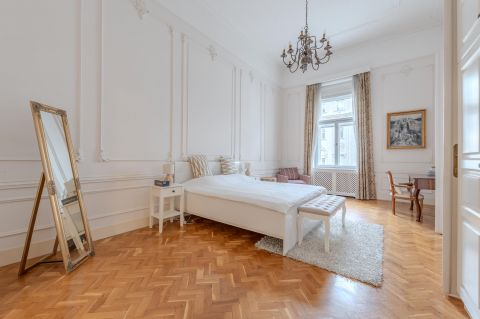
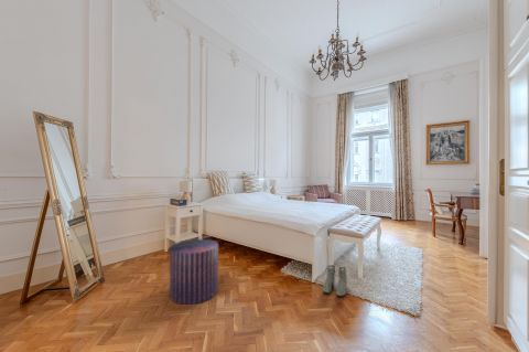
+ boots (334, 279)
+ stool (194, 268)
